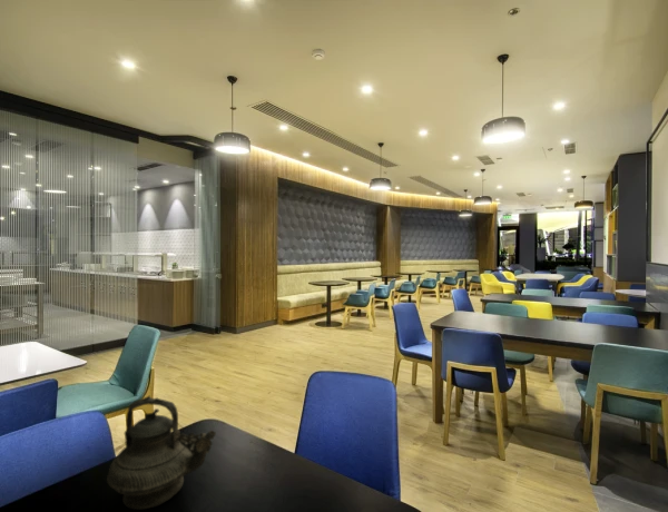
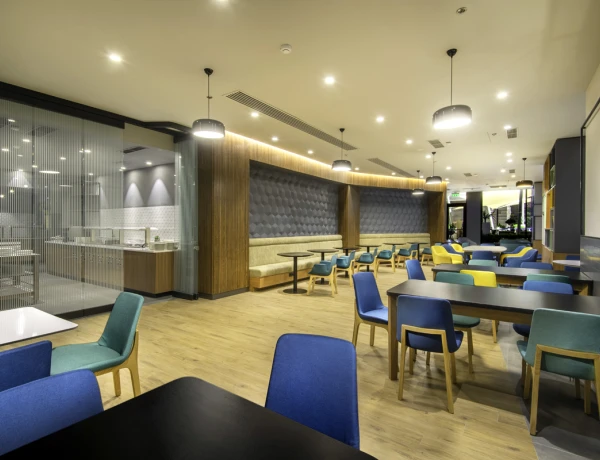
- teapot (165, 445)
